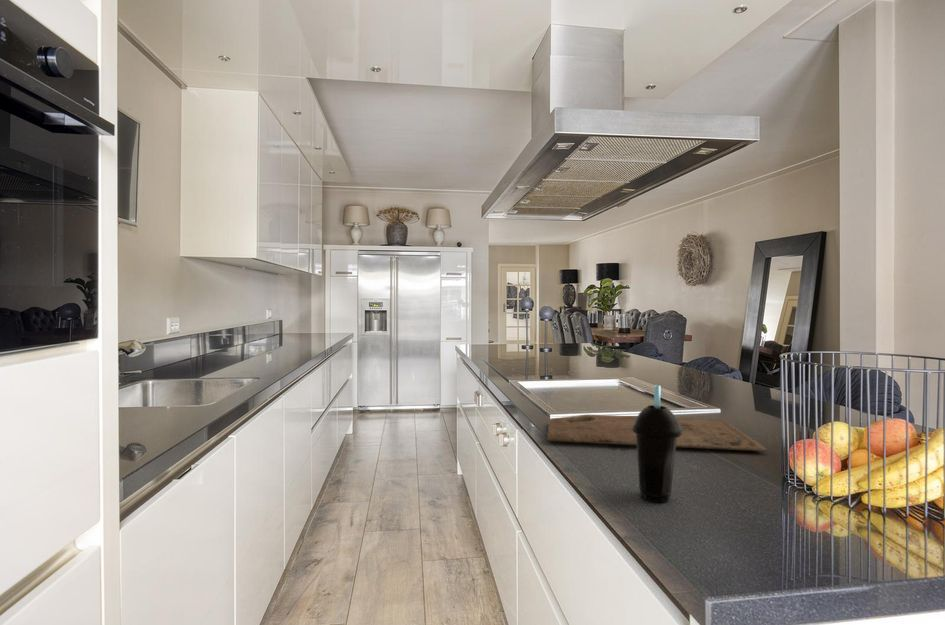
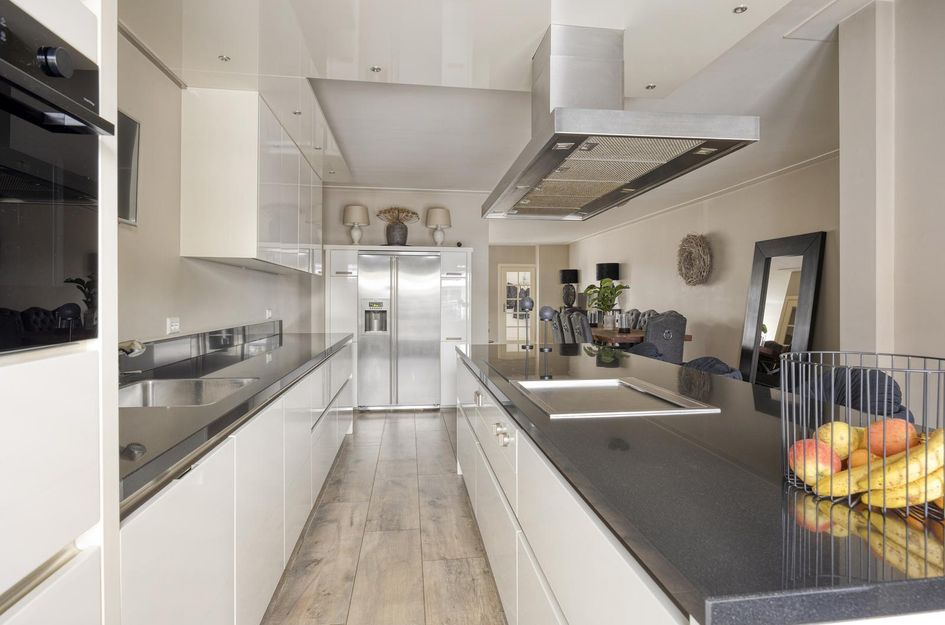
- cup (656, 441)
- cutting board (635, 433)
